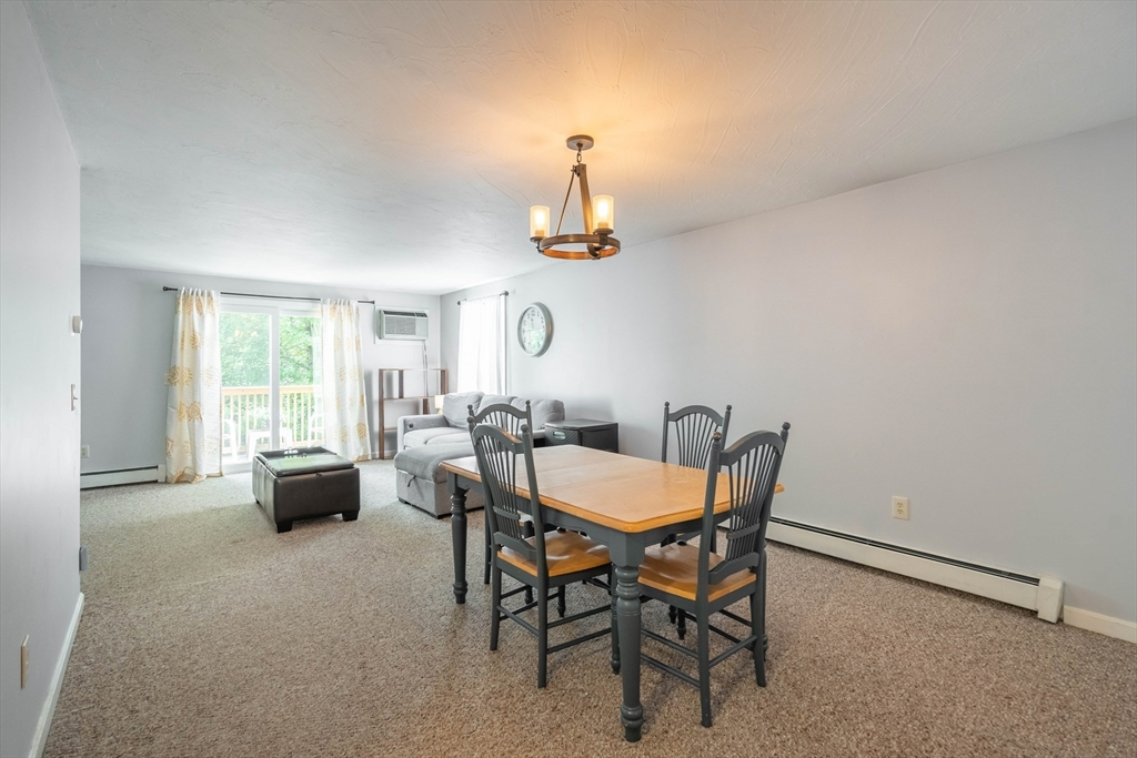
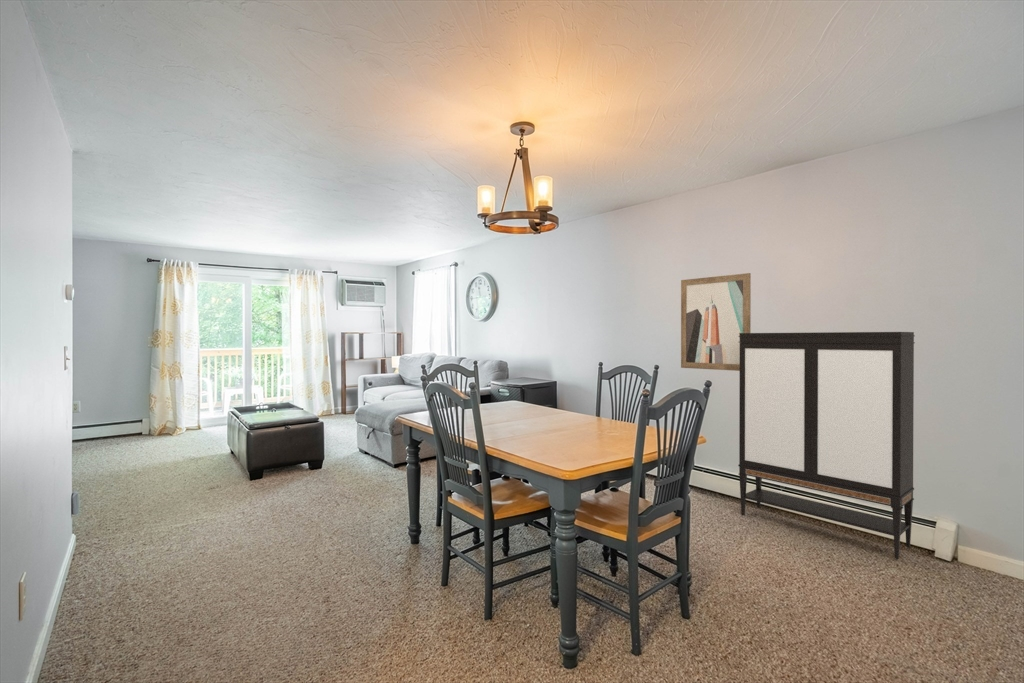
+ storage cabinet (819, 431)
+ wall art (713, 323)
